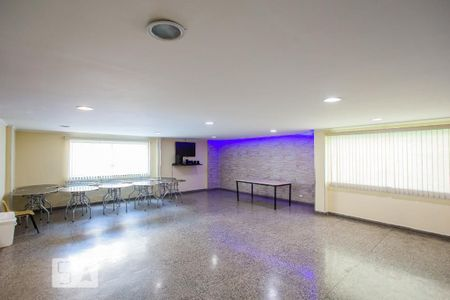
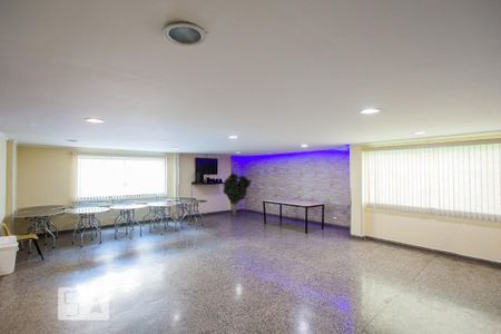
+ tree (235, 193)
